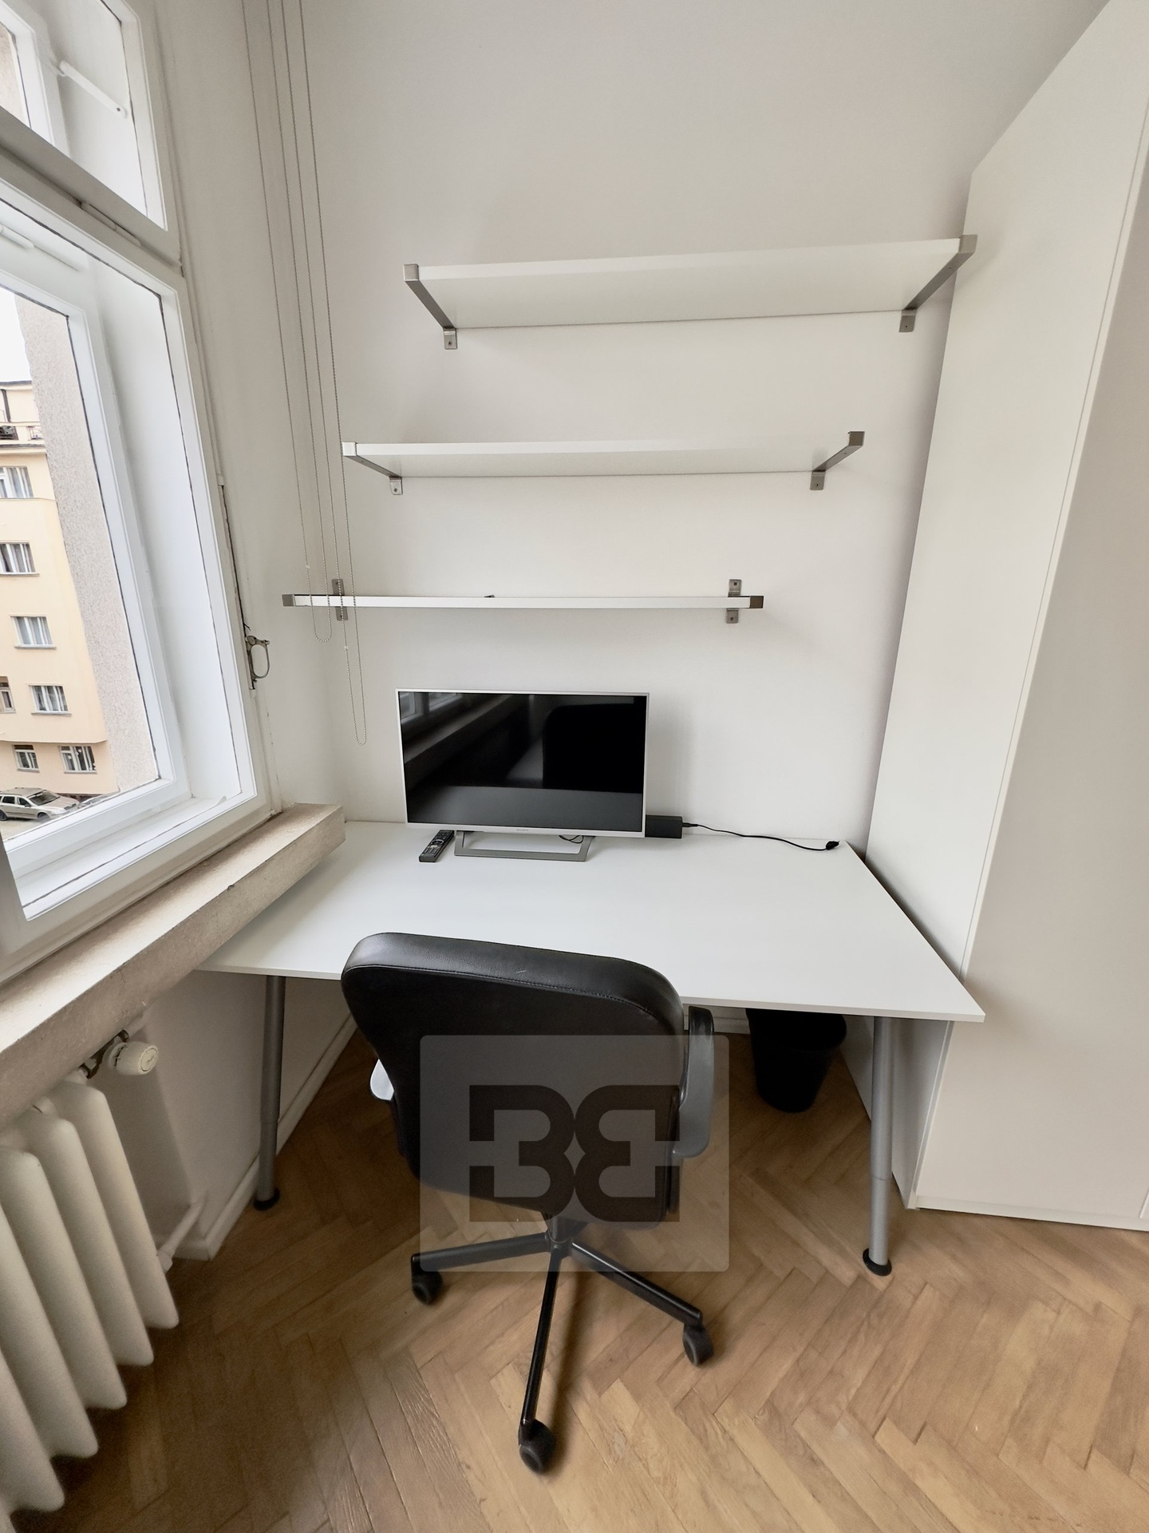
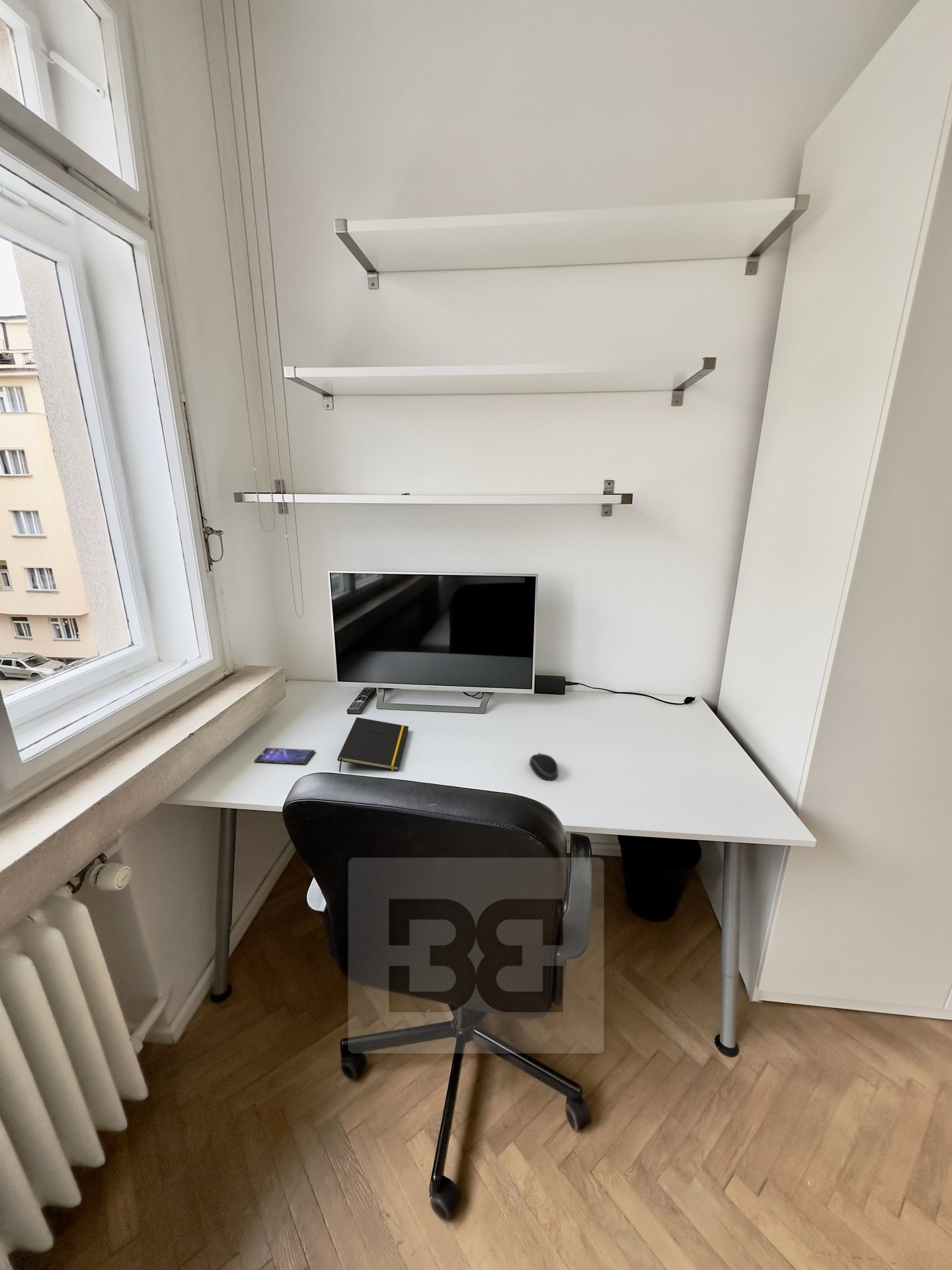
+ smartphone (285, 755)
+ computer mouse (543, 763)
+ notepad (376, 742)
